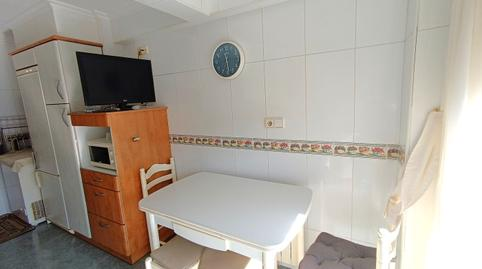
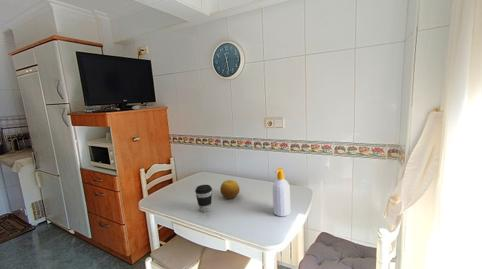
+ fruit (229, 189)
+ coffee cup (204, 198)
+ soap bottle (280, 191)
